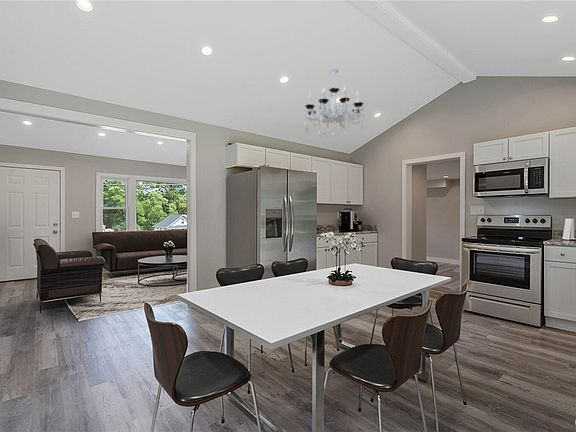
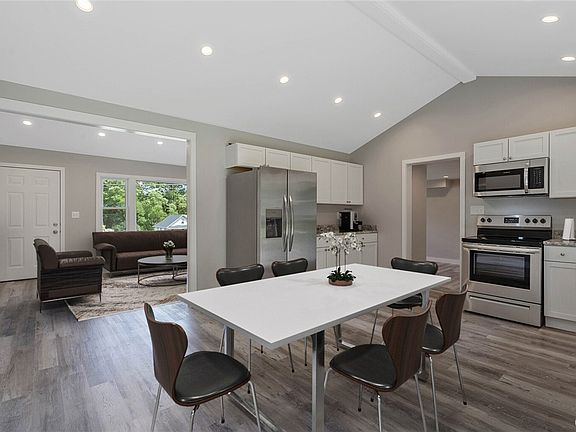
- chandelier (334, 104)
